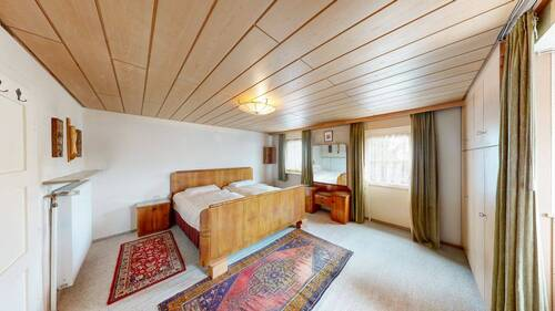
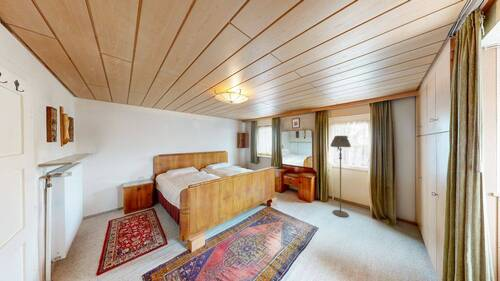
+ floor lamp (340, 174)
